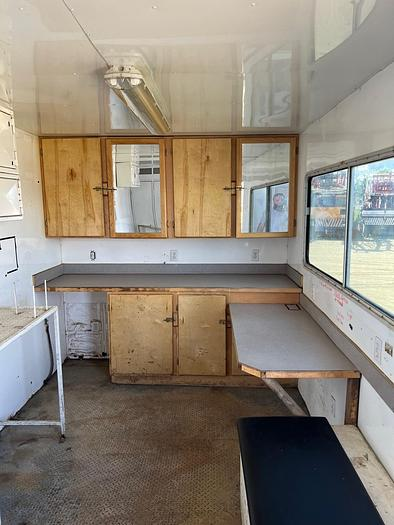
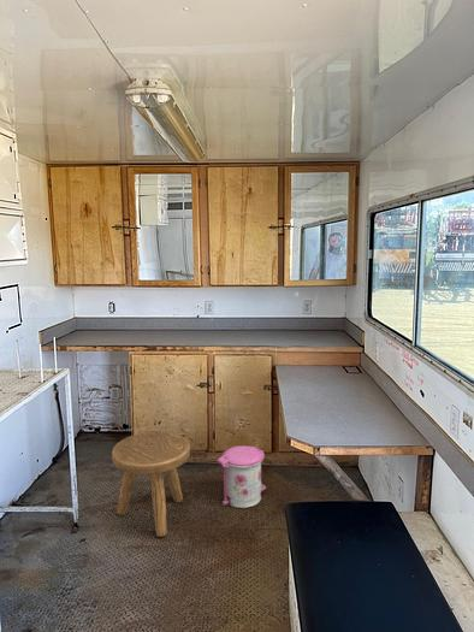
+ stool (153, 480)
+ trash can (242, 474)
